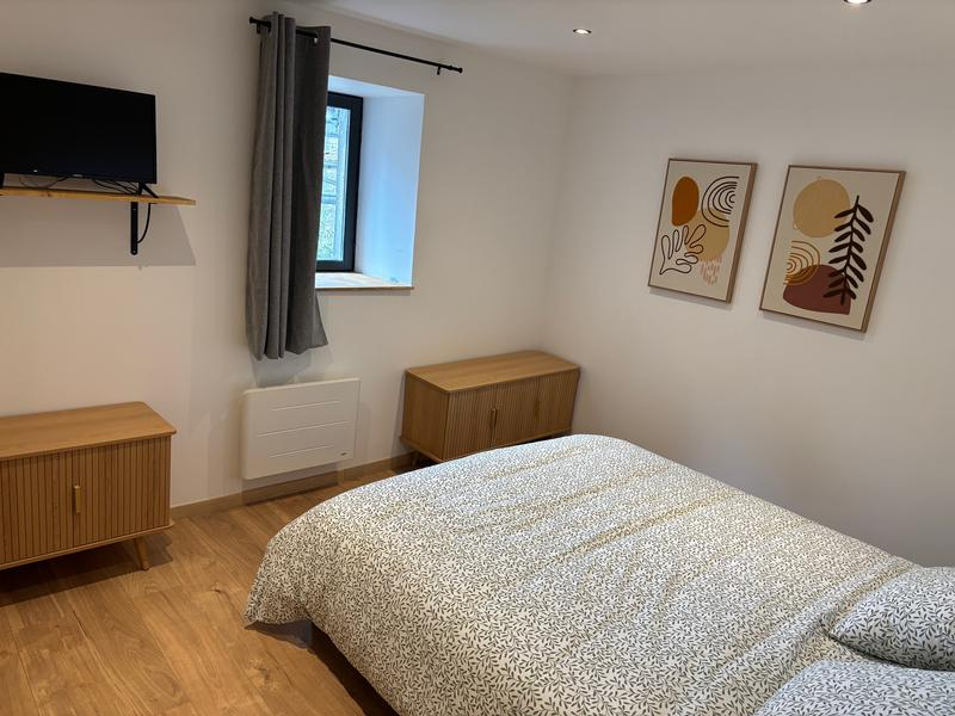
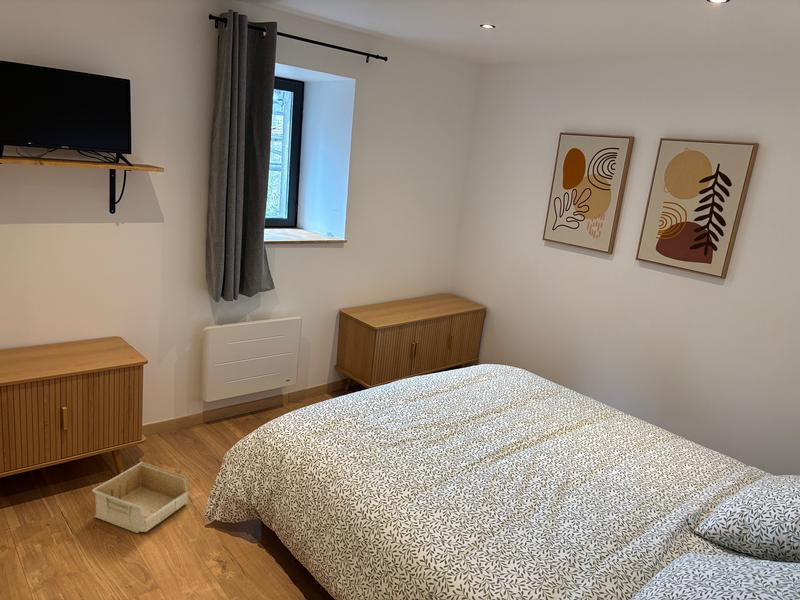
+ storage bin (142, 496)
